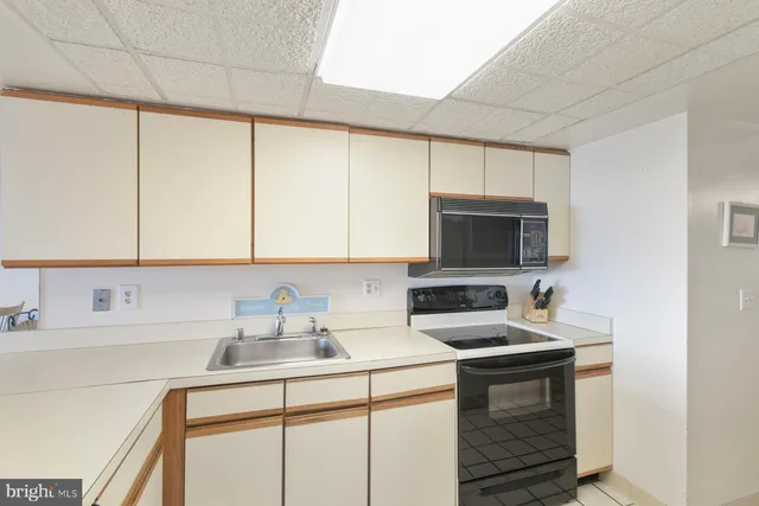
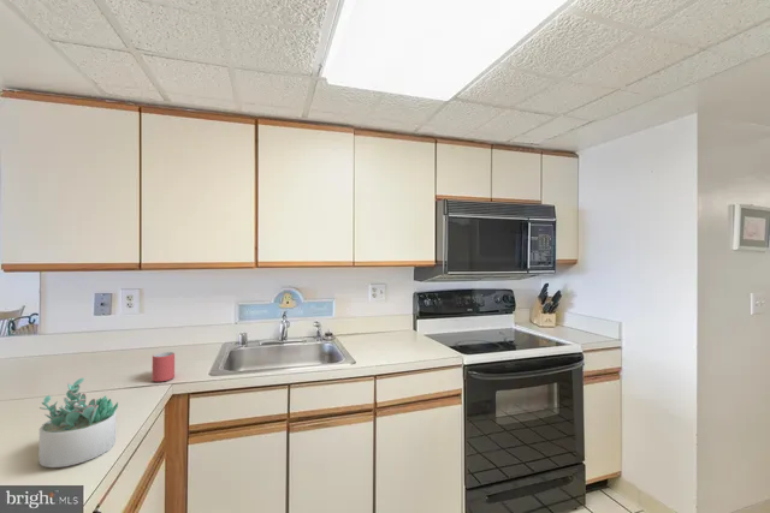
+ mug (162, 365)
+ succulent plant (79, 413)
